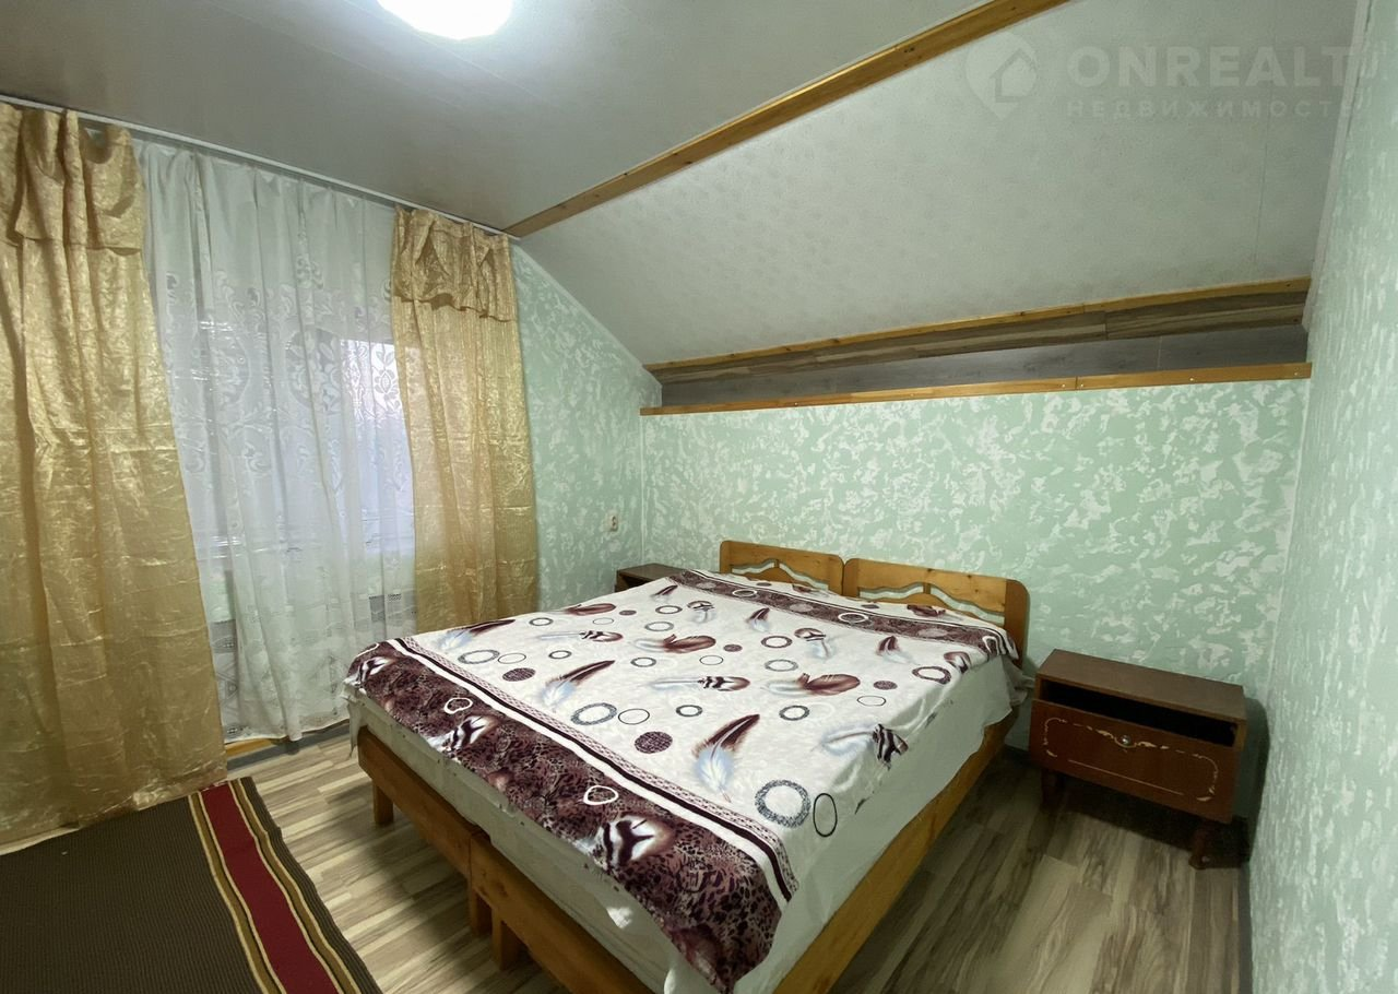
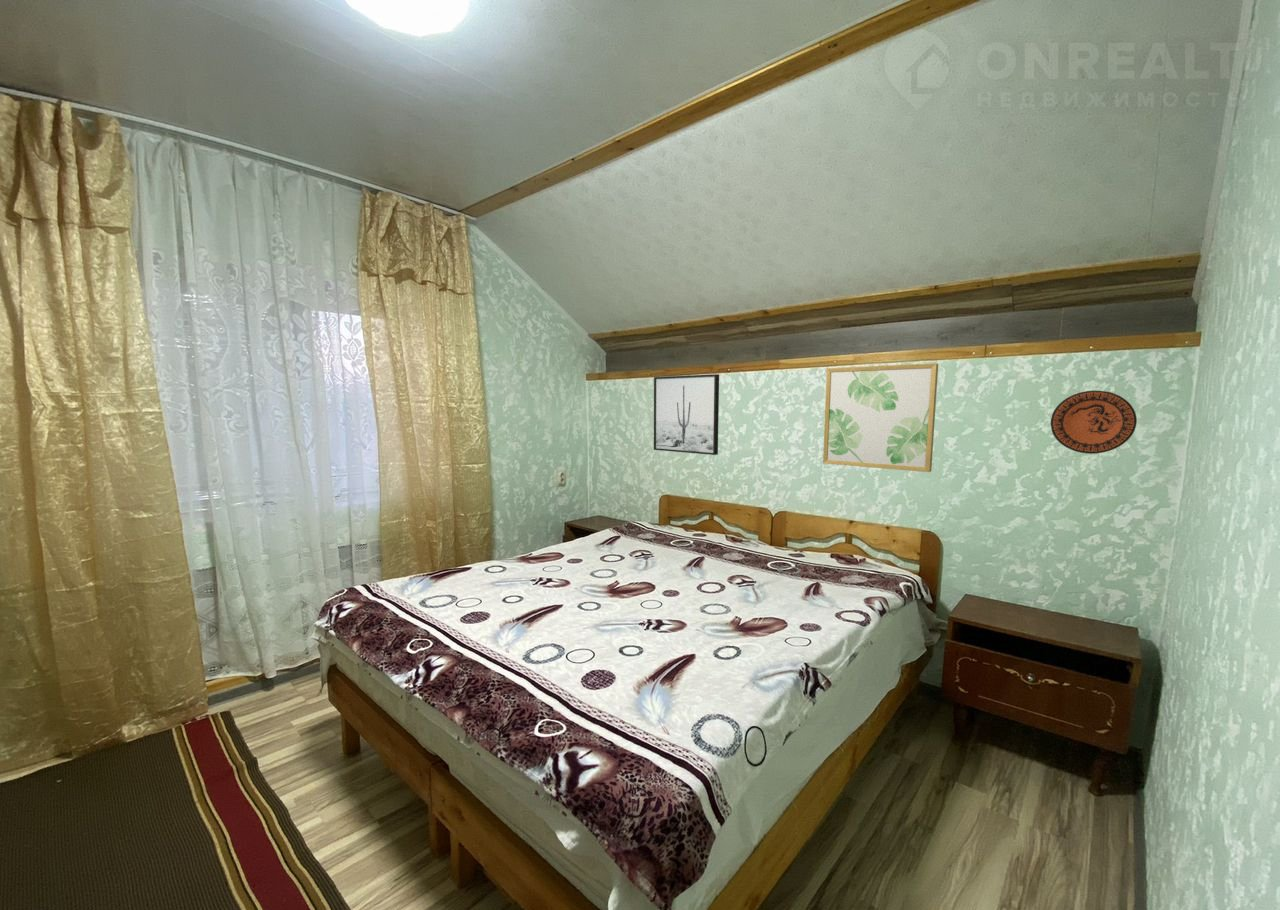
+ wall art (684, 414)
+ wall art (876, 417)
+ decorative plate (1091, 422)
